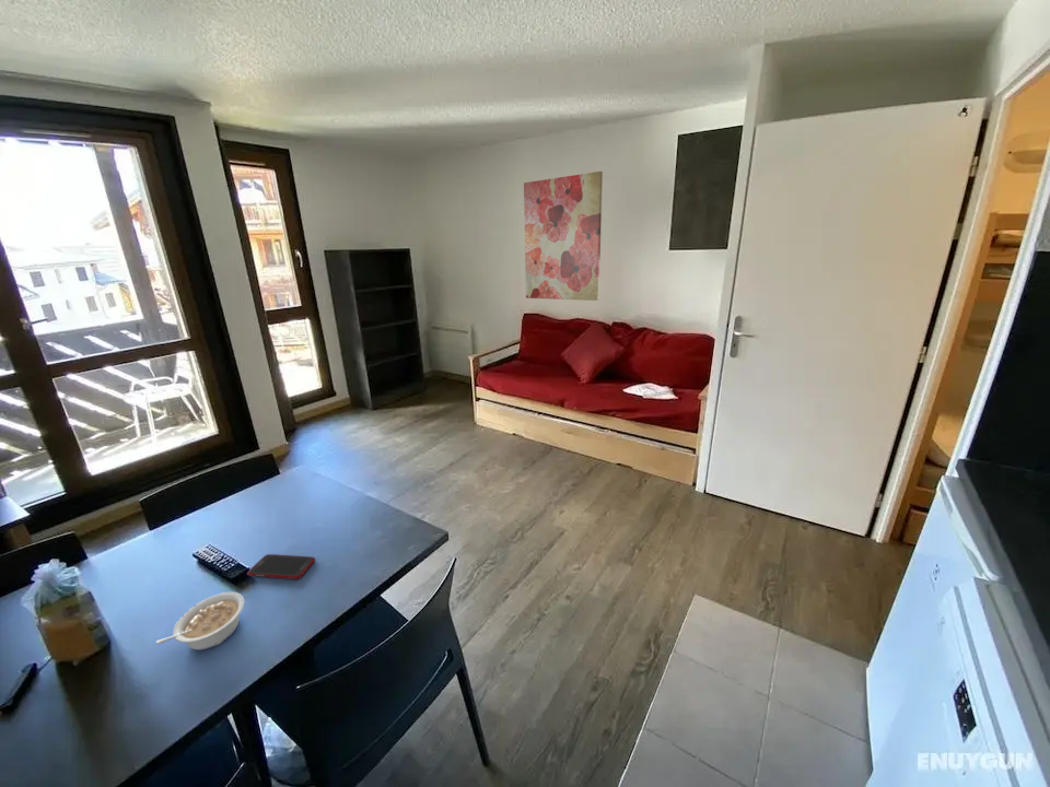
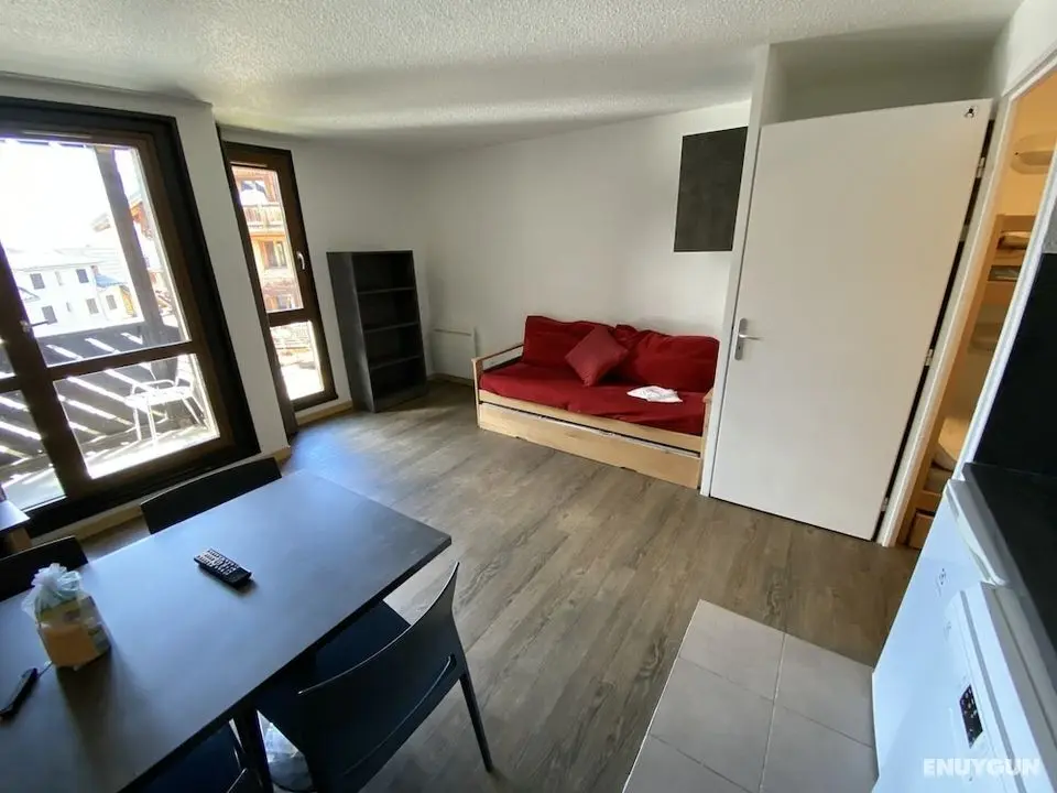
- wall art (560, 240)
- legume (210, 624)
- cell phone (282, 566)
